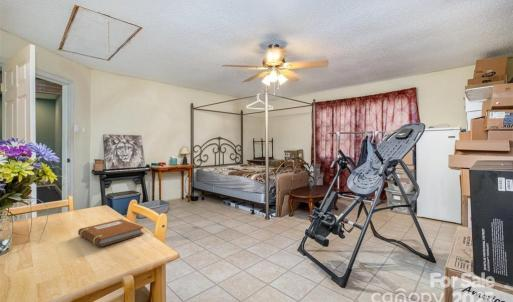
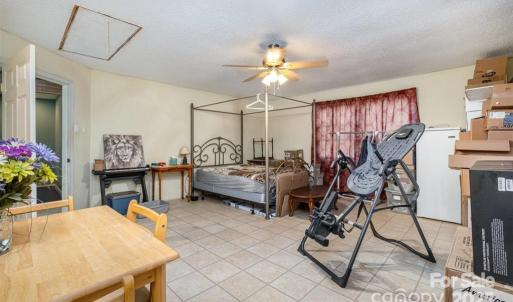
- notebook (110, 231)
